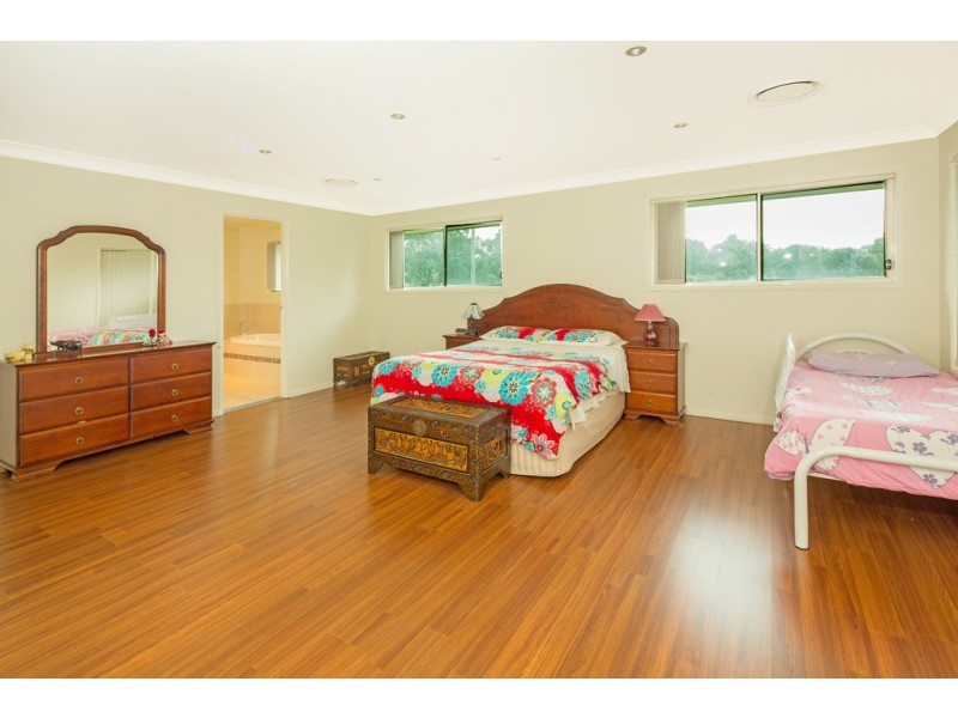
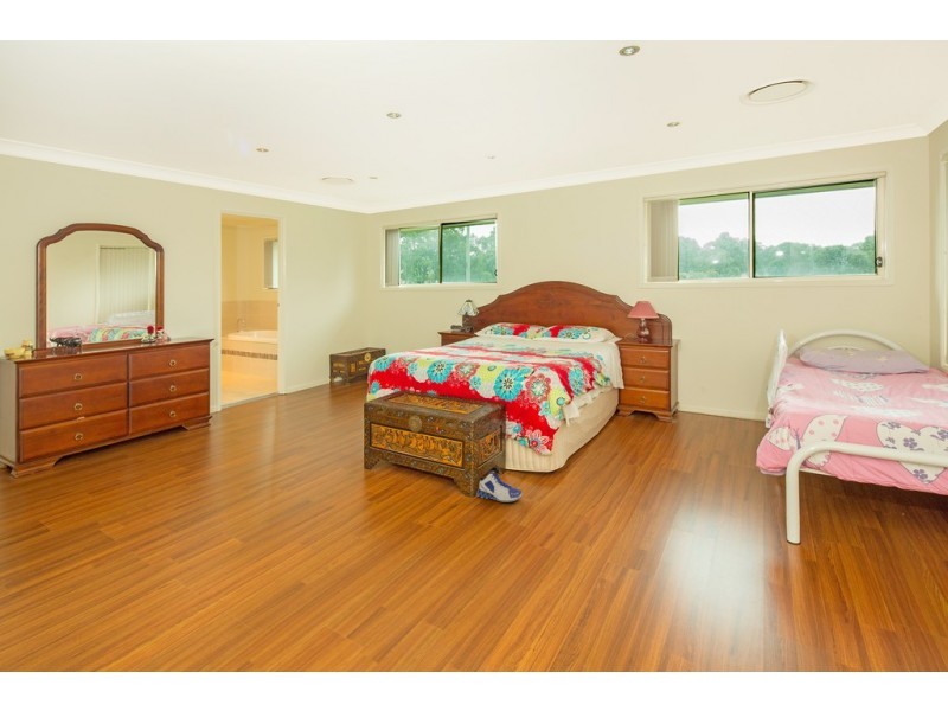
+ sneaker (498, 485)
